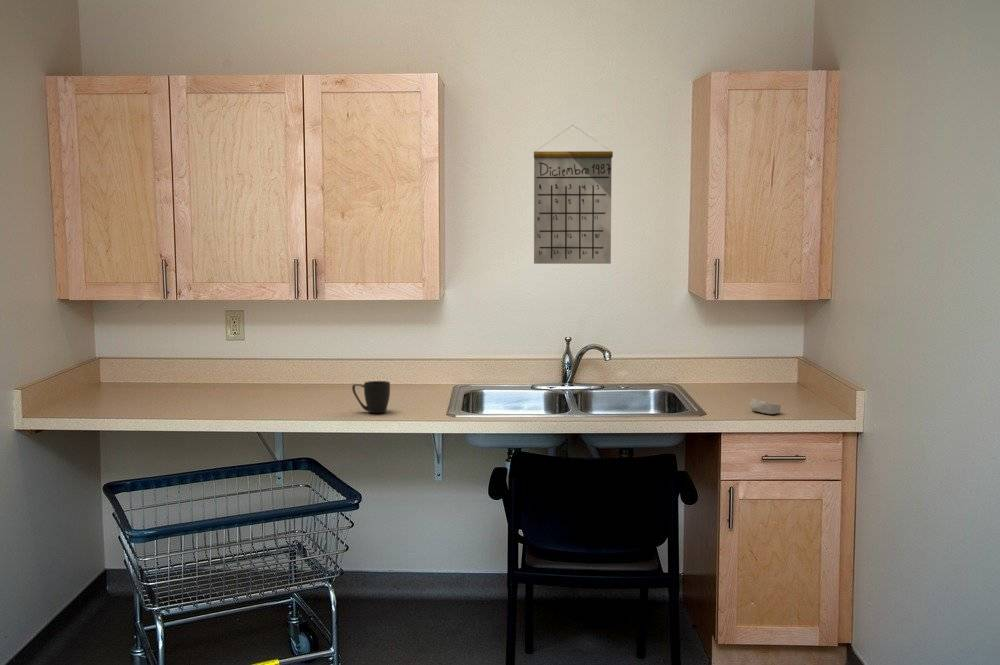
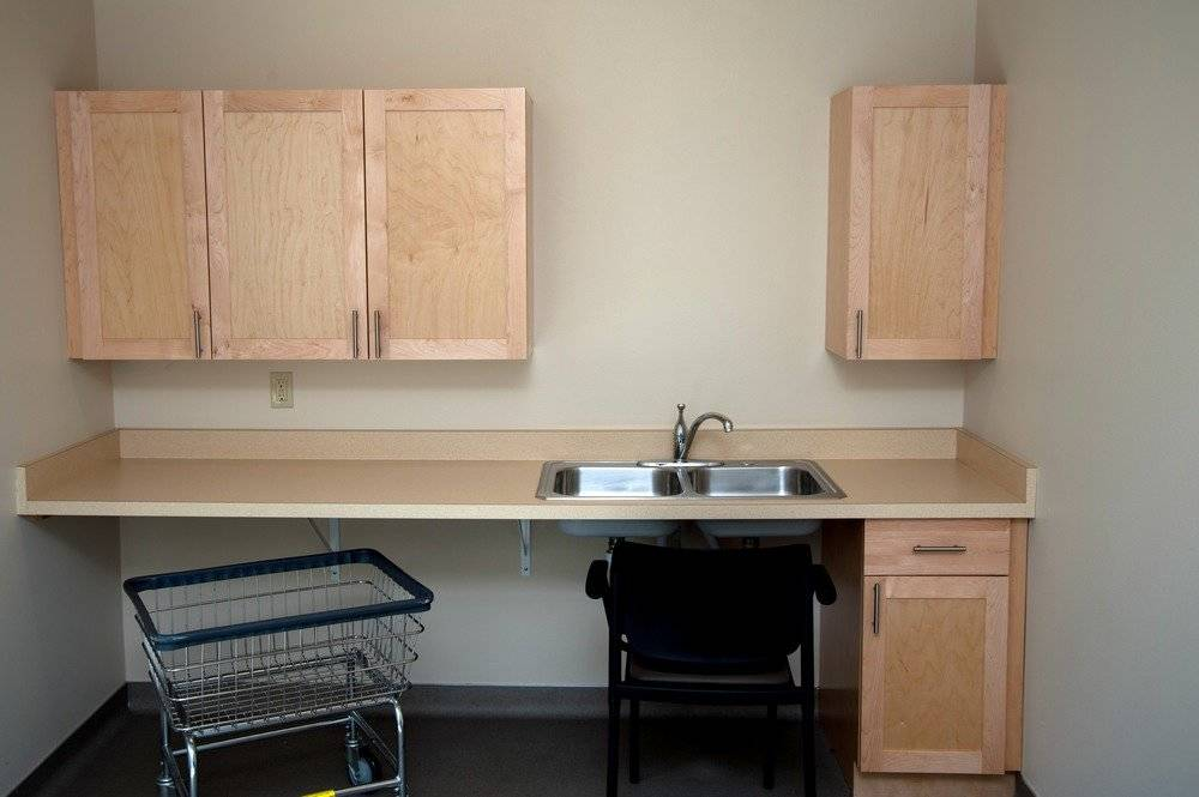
- calendar (572, 194)
- soap bar (764, 405)
- mug (371, 397)
